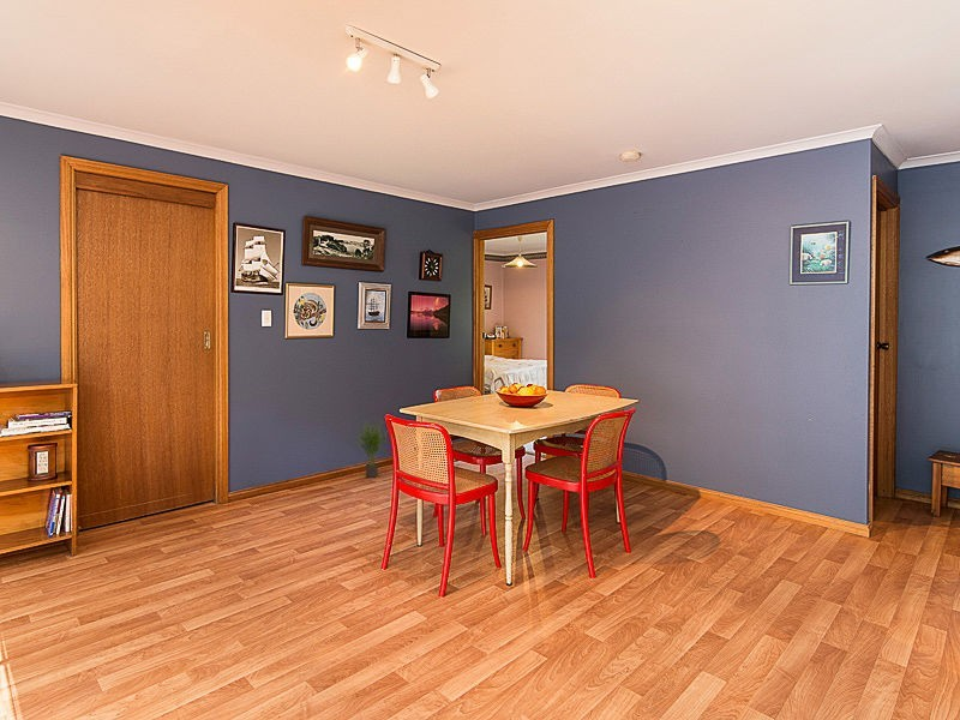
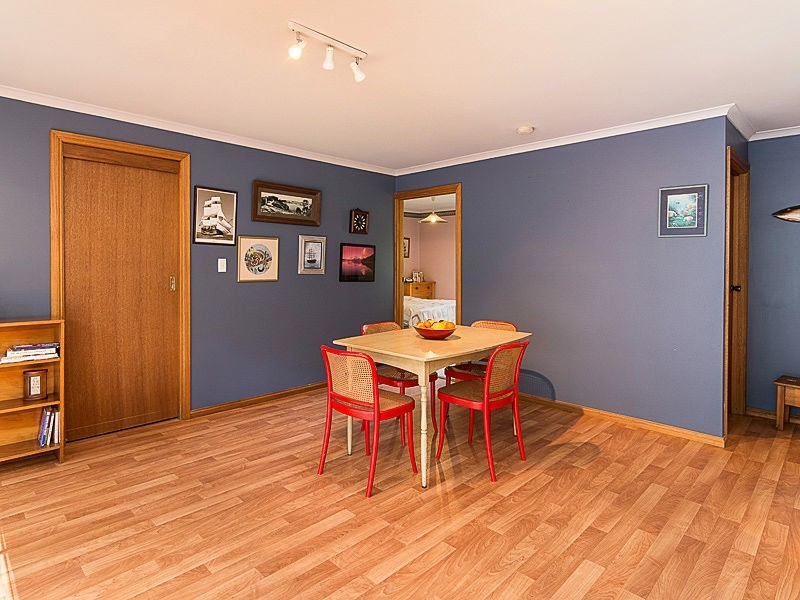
- potted plant (368, 448)
